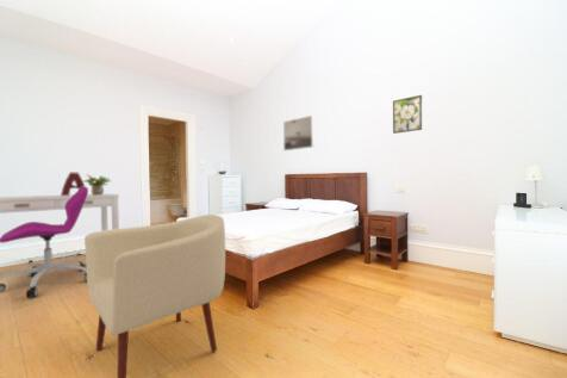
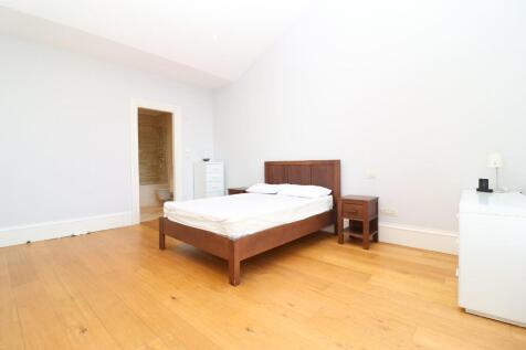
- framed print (298, 134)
- potted plant (98, 184)
- armchair (164, 283)
- desk (52, 209)
- office chair (45, 235)
- letter holder (71, 184)
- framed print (406, 114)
